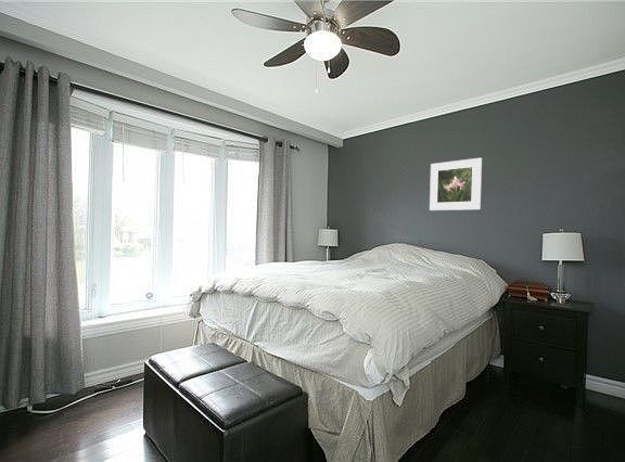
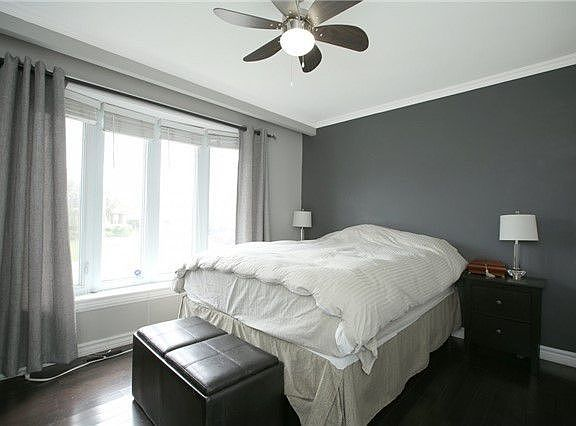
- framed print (454, 185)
